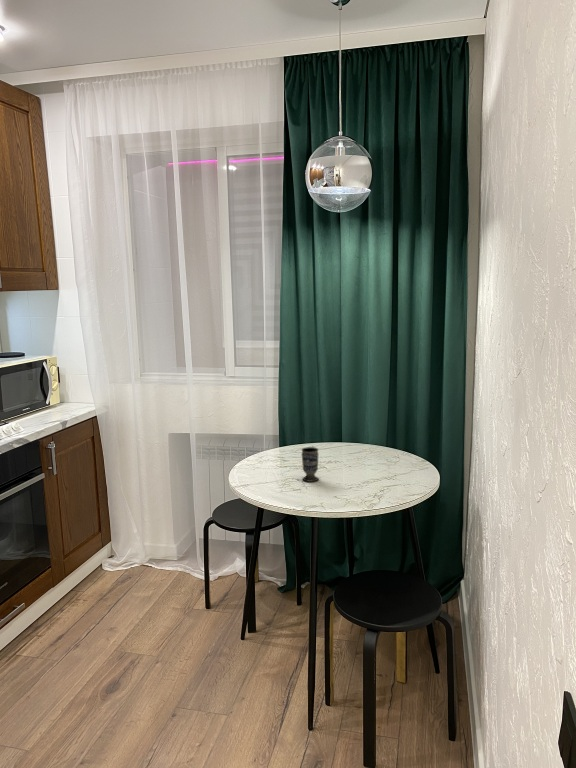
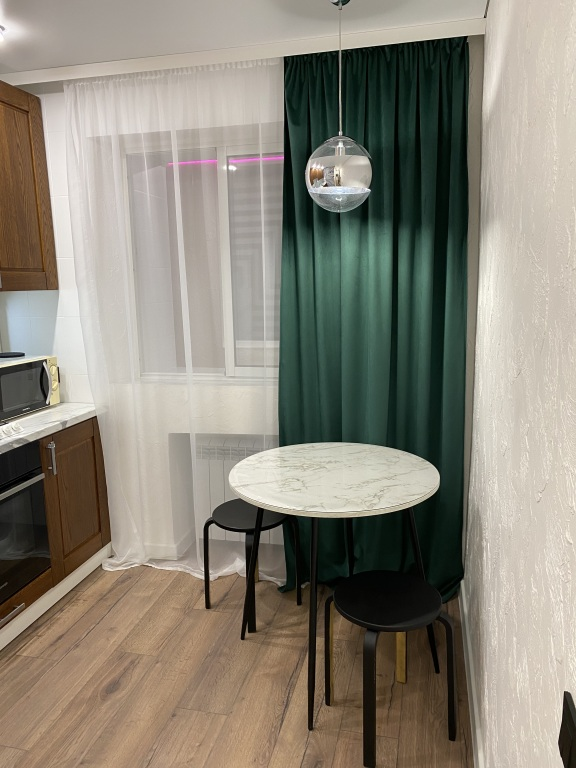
- cup (310, 464)
